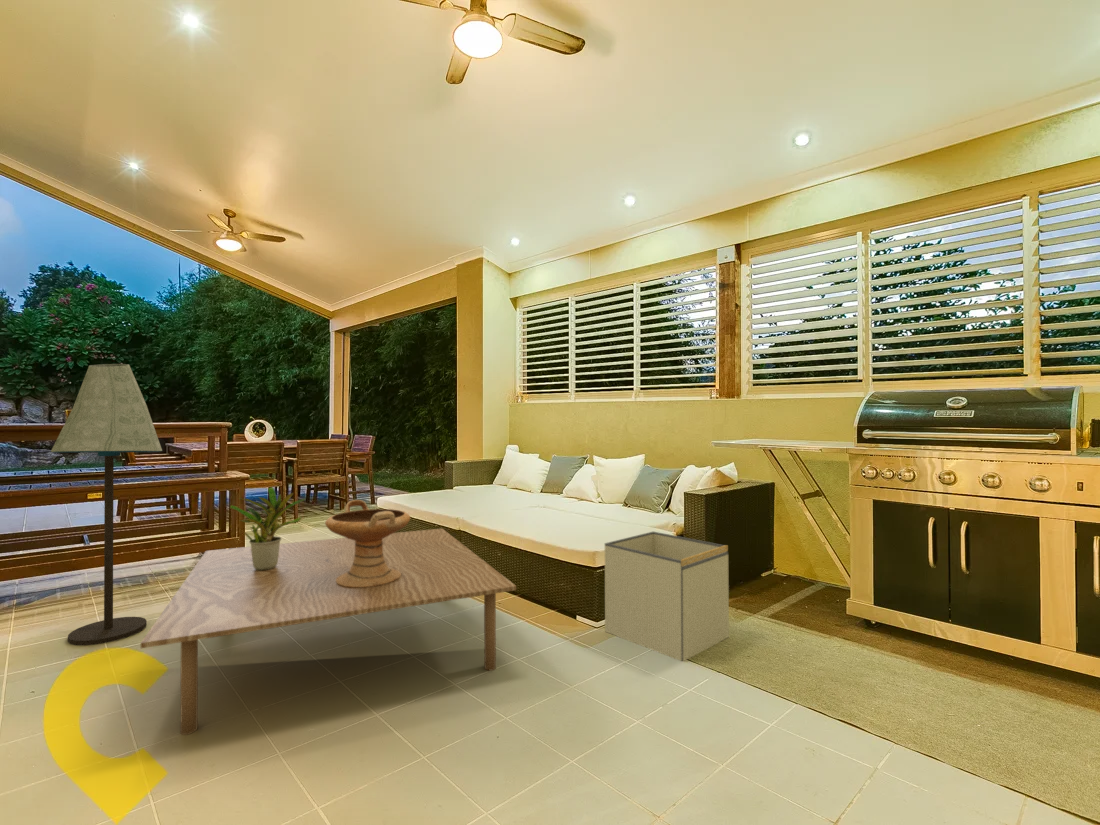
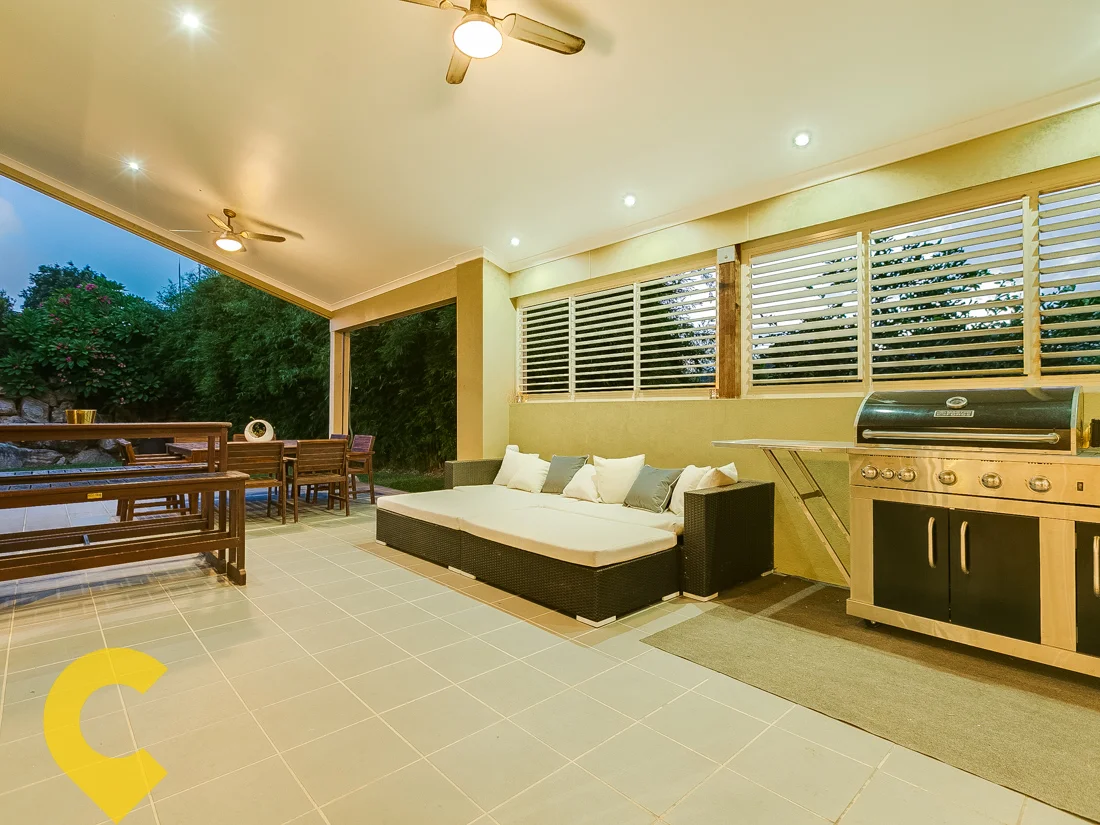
- potted plant (269, 527)
- storage bin (666, 588)
- decorative bowl (368, 541)
- floor lamp (109, 497)
- coffee table (342, 604)
